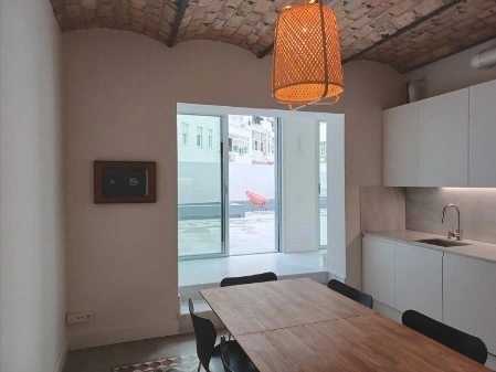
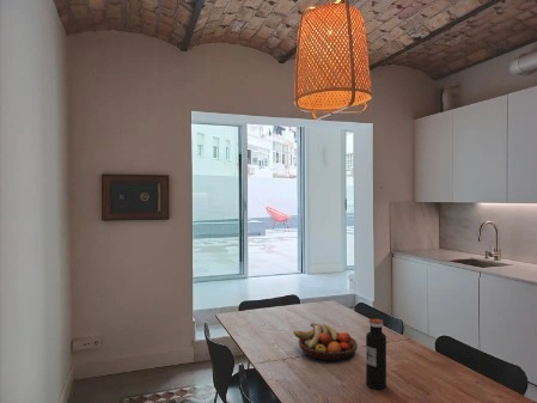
+ water bottle (376, 352)
+ fruit bowl (327, 338)
